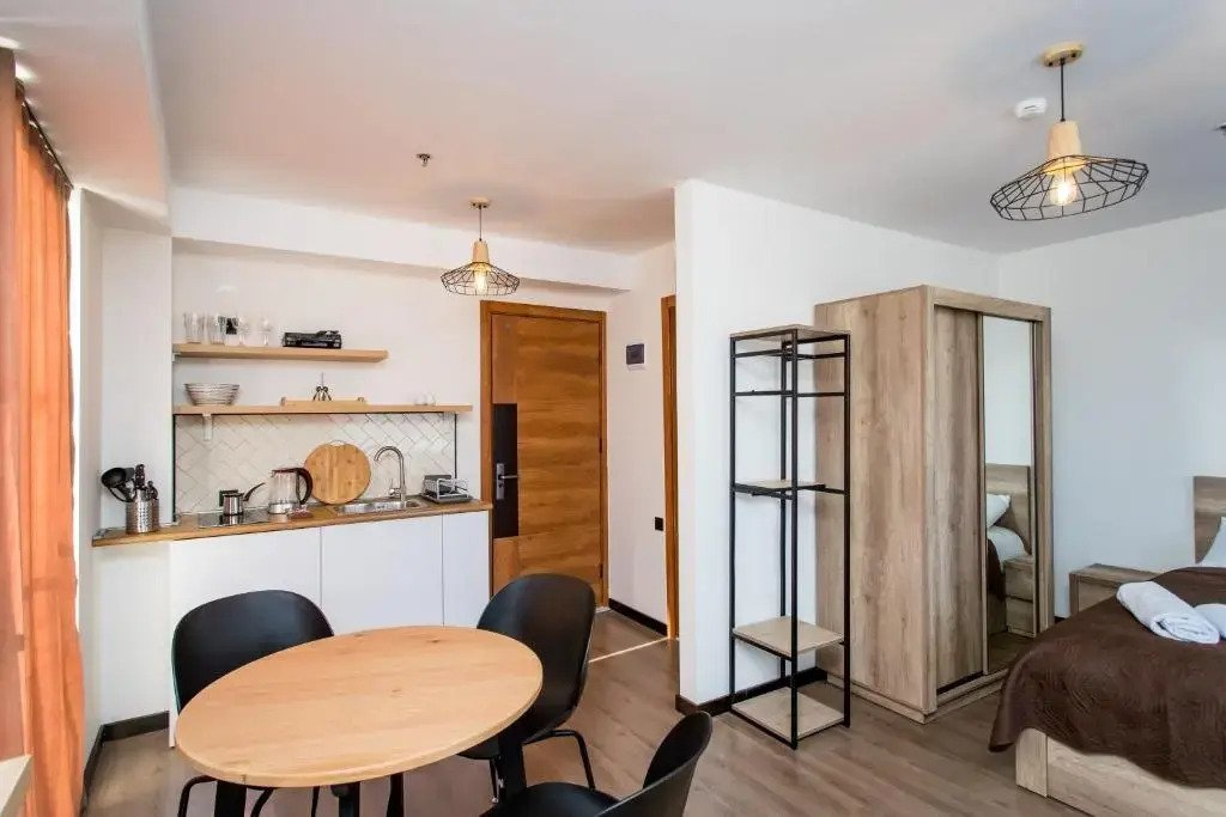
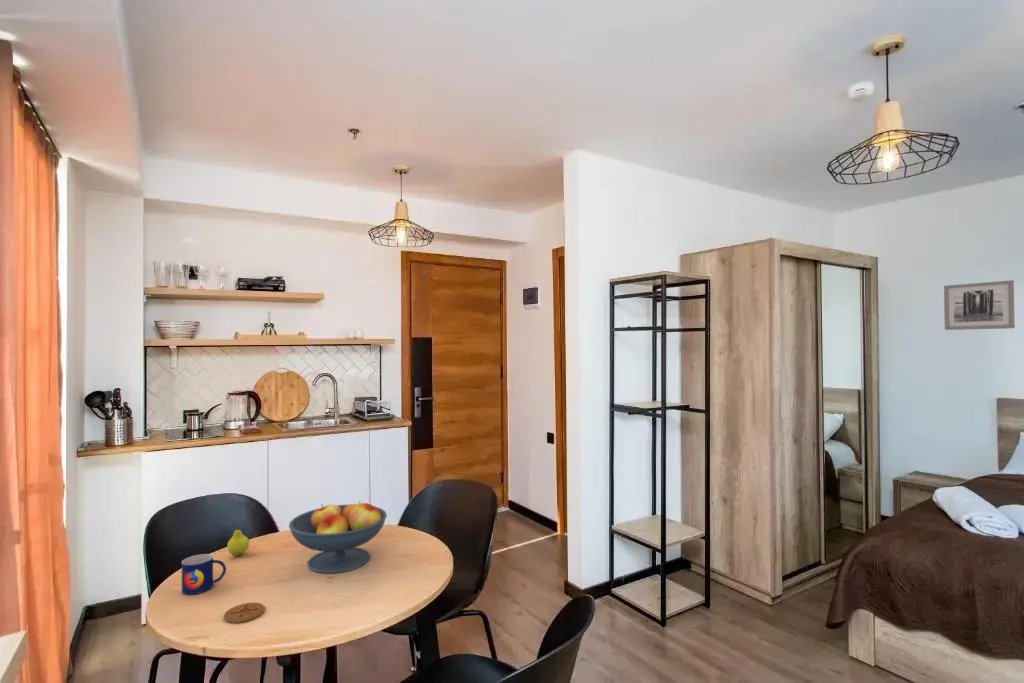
+ fruit (238, 538)
+ wall art (977, 306)
+ fruit bowl (339, 531)
+ mug (204, 573)
+ coaster (244, 612)
